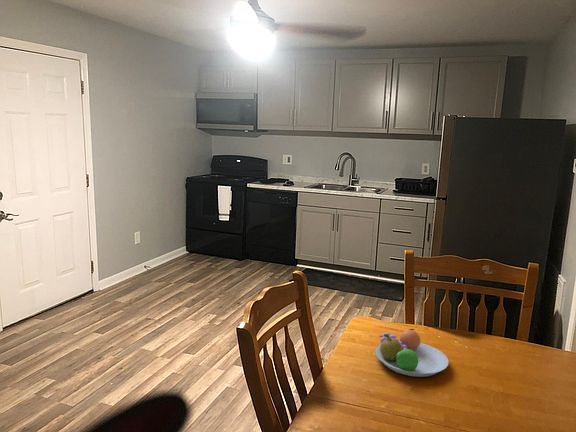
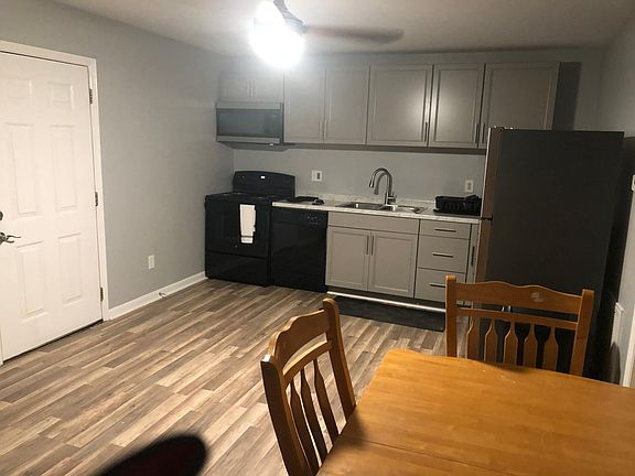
- fruit bowl (409, 349)
